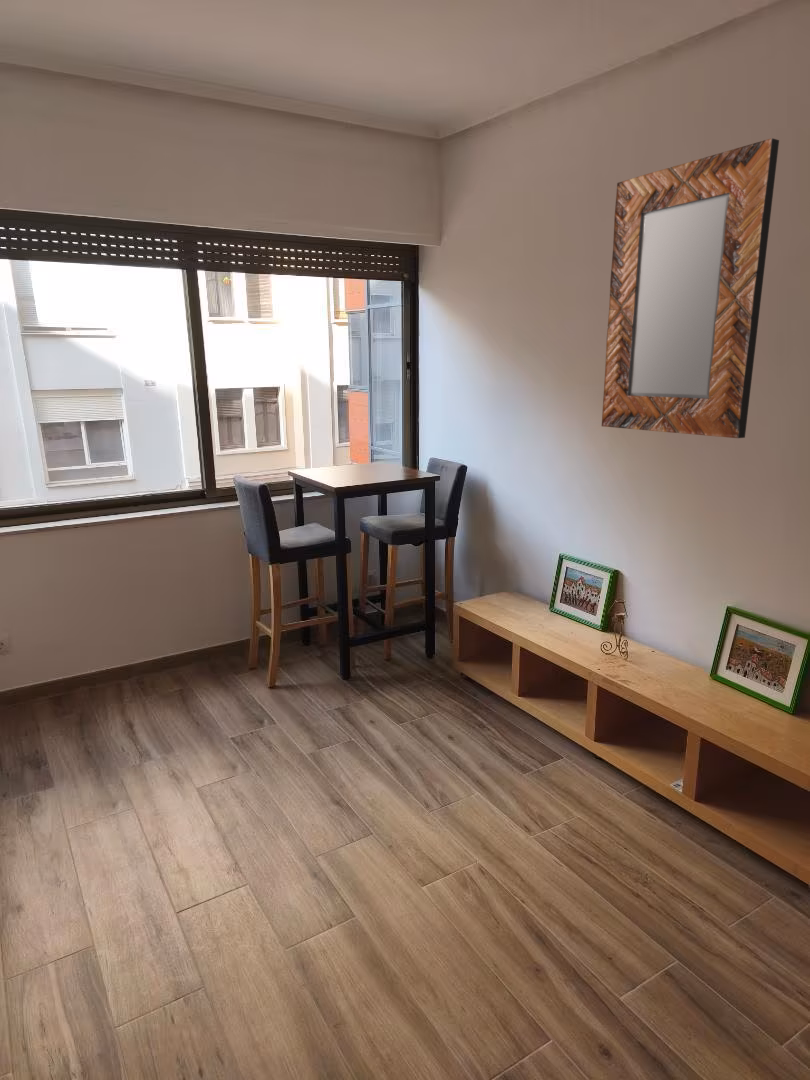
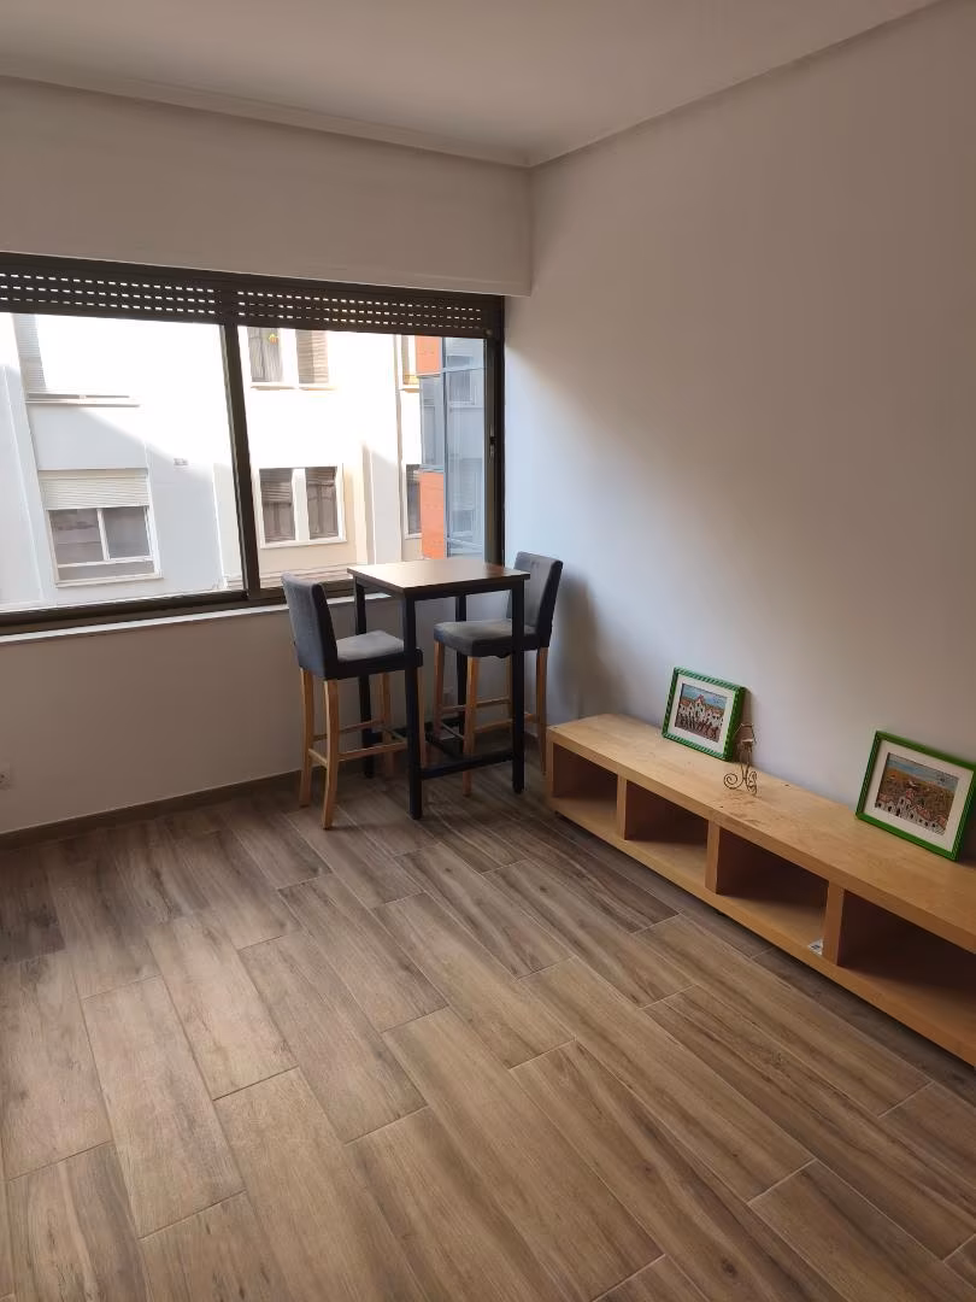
- home mirror (677, 303)
